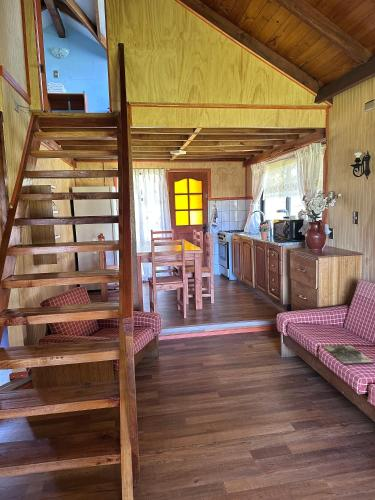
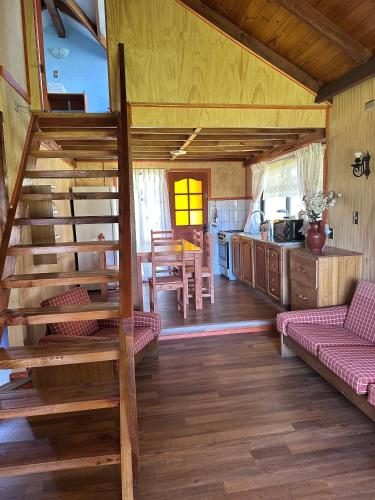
- magazine (347, 354)
